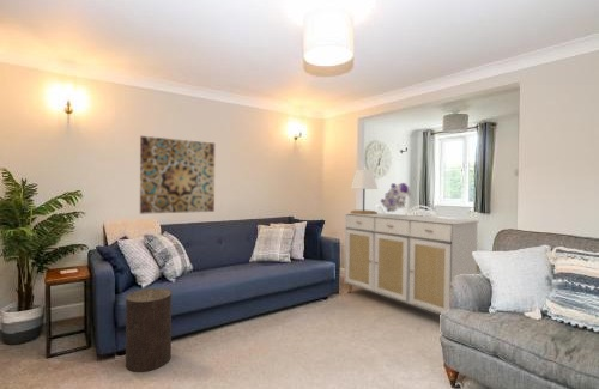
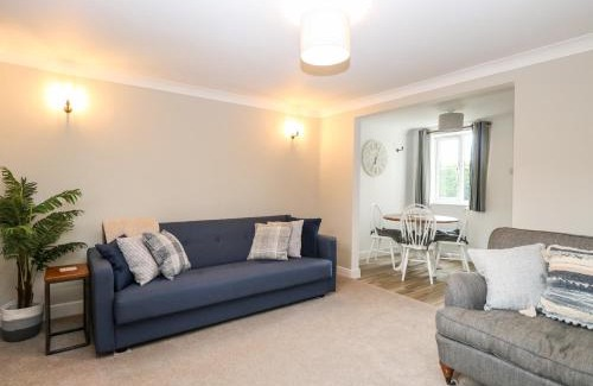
- bouquet (399, 199)
- sideboard (403, 260)
- stool (149, 327)
- lamp (363, 192)
- wall art (179, 176)
